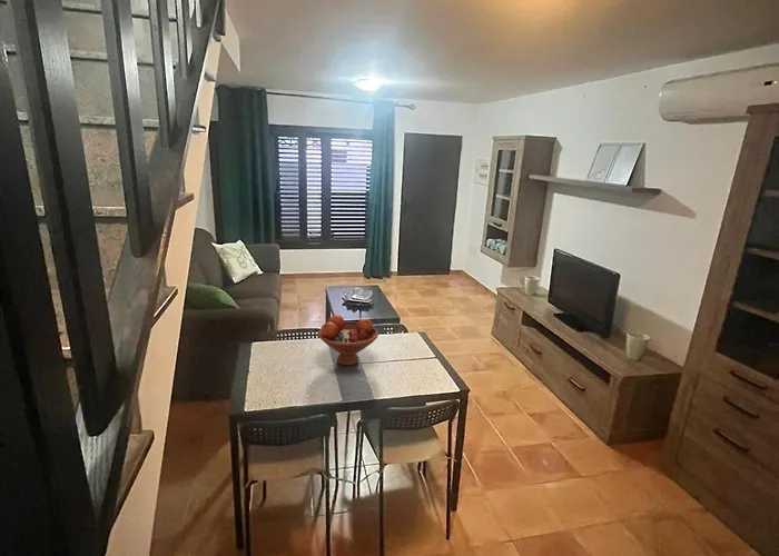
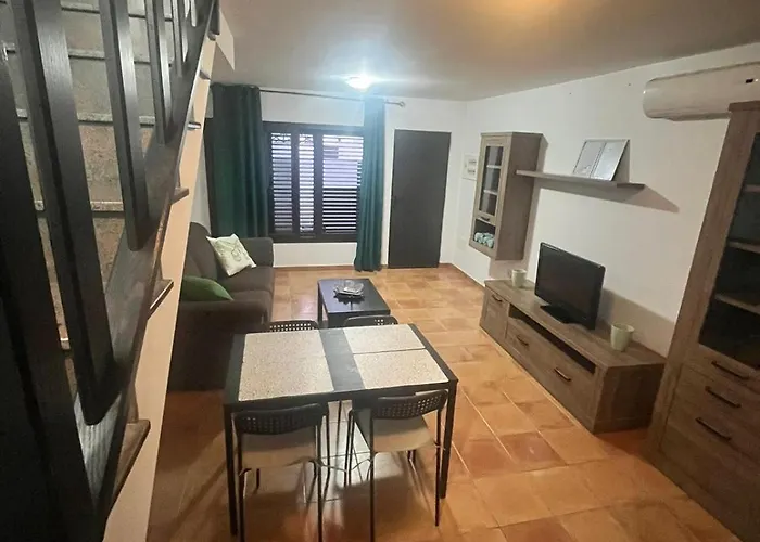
- fruit bowl (347, 340)
